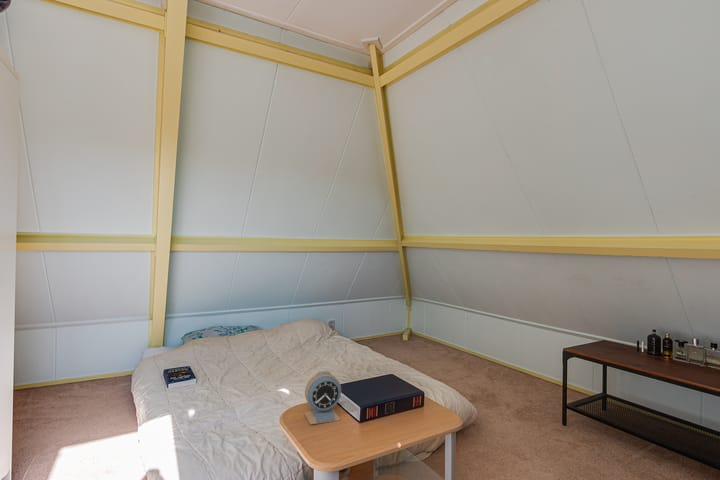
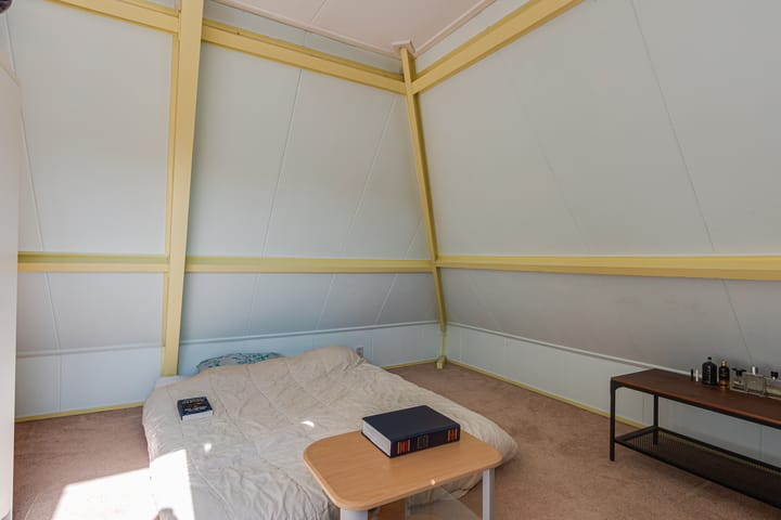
- alarm clock (323, 394)
